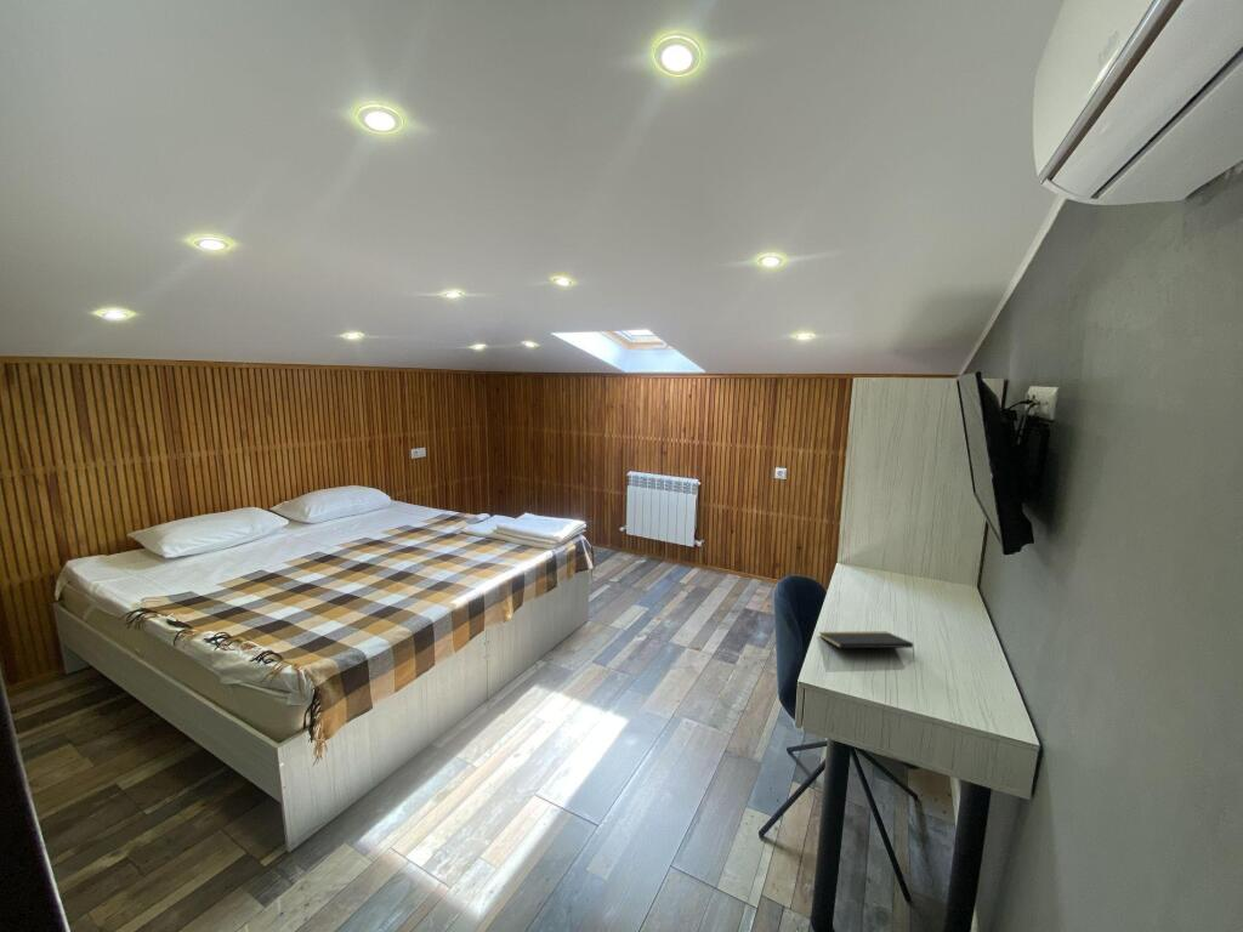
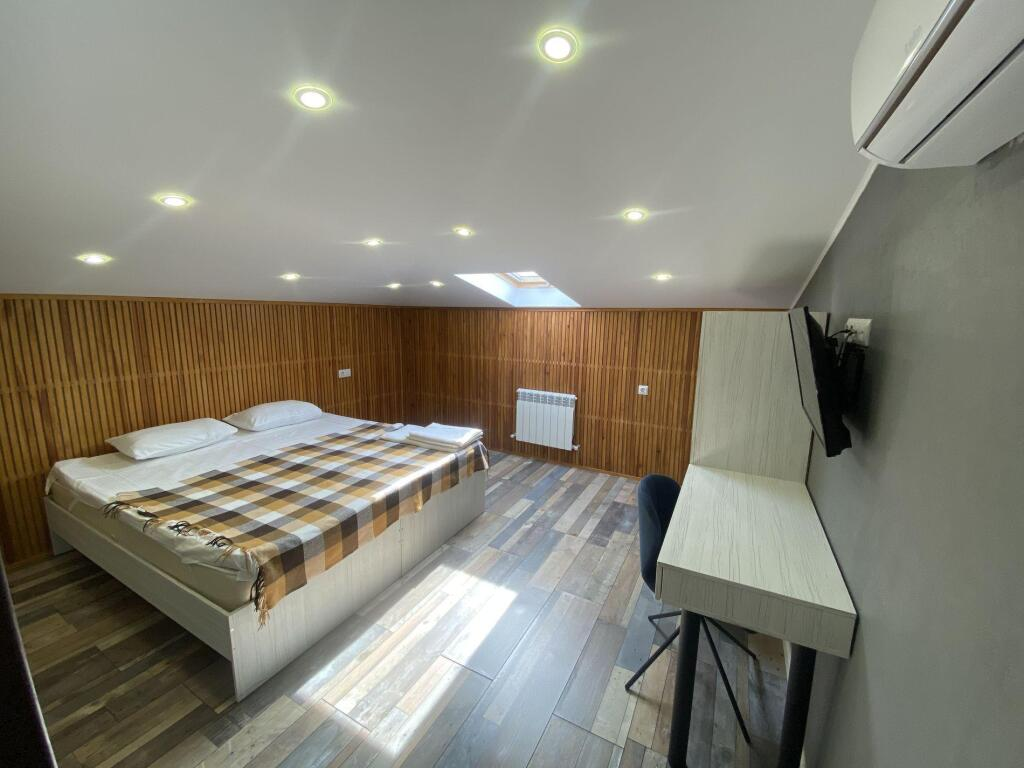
- notepad (863, 640)
